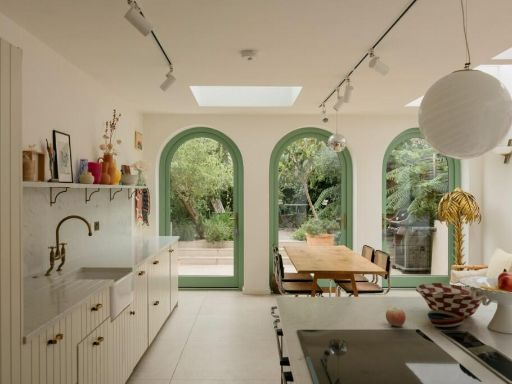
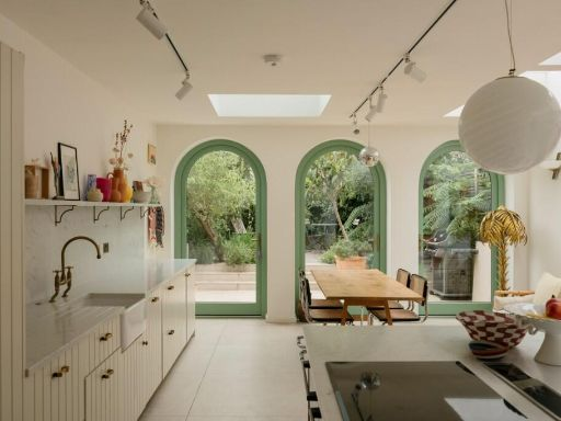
- apple (395, 316)
